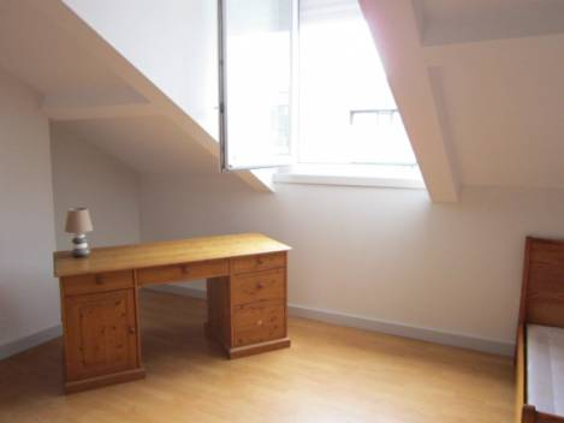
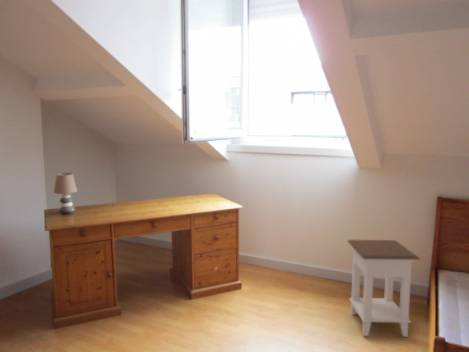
+ nightstand (385, 286)
